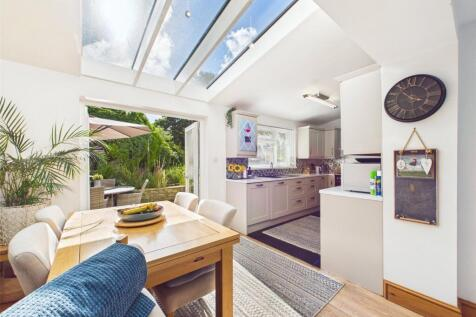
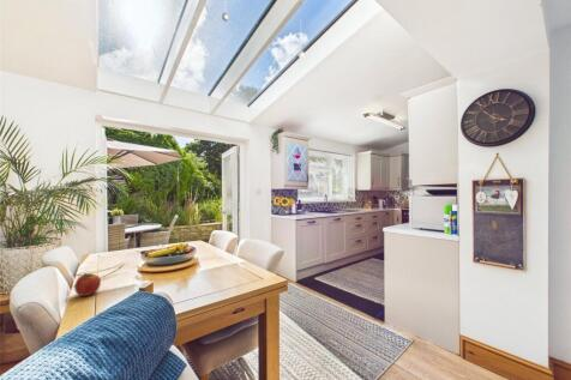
+ apple (88, 283)
